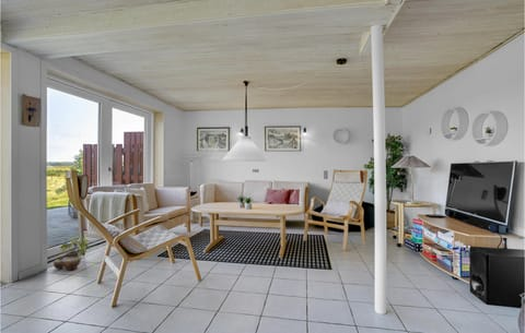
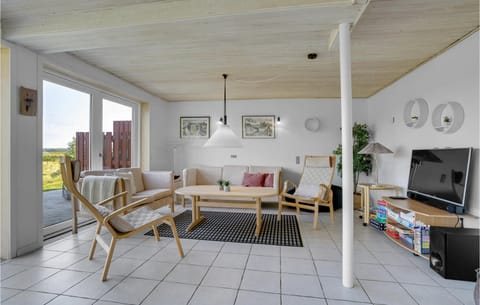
- potted plant (73, 251)
